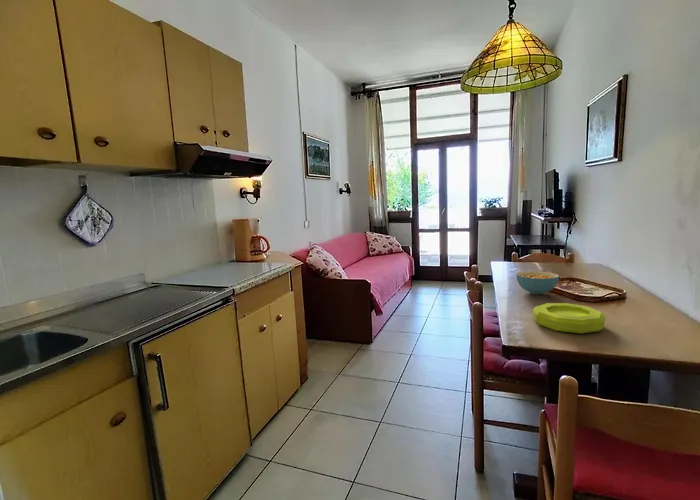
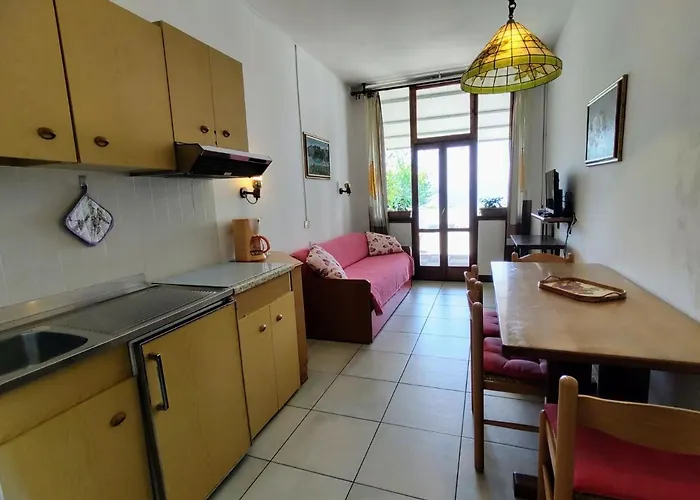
- cereal bowl (536, 283)
- bowl (566, 316)
